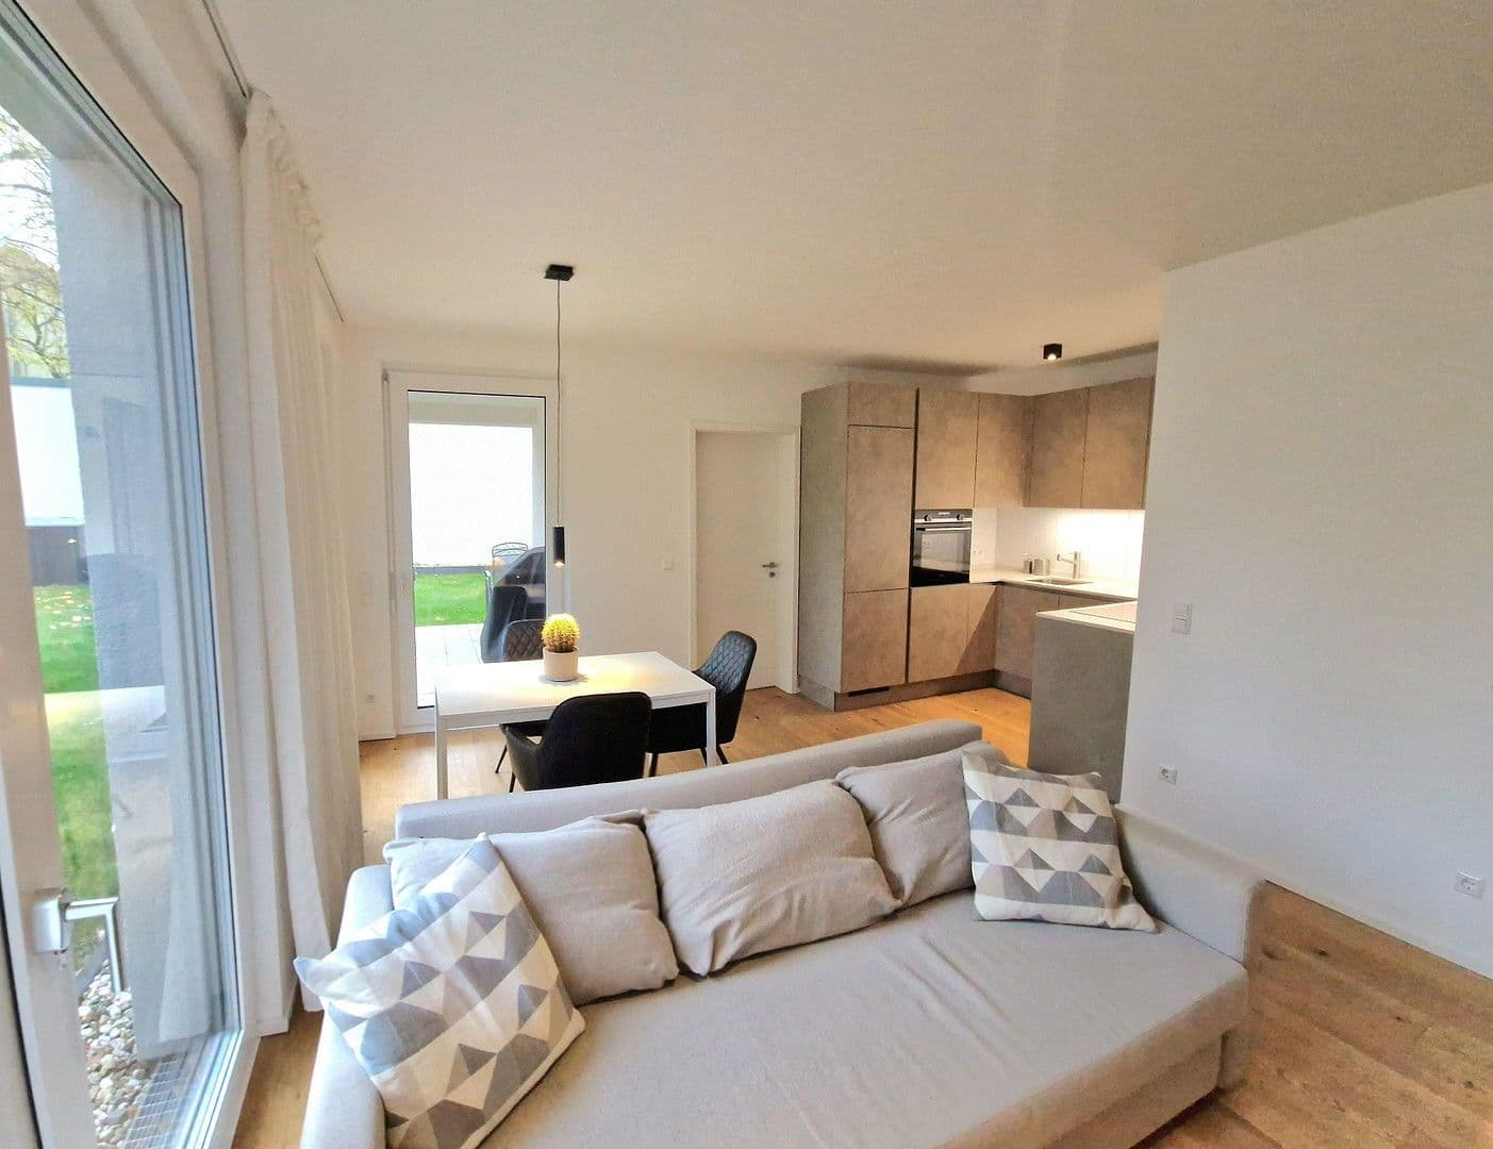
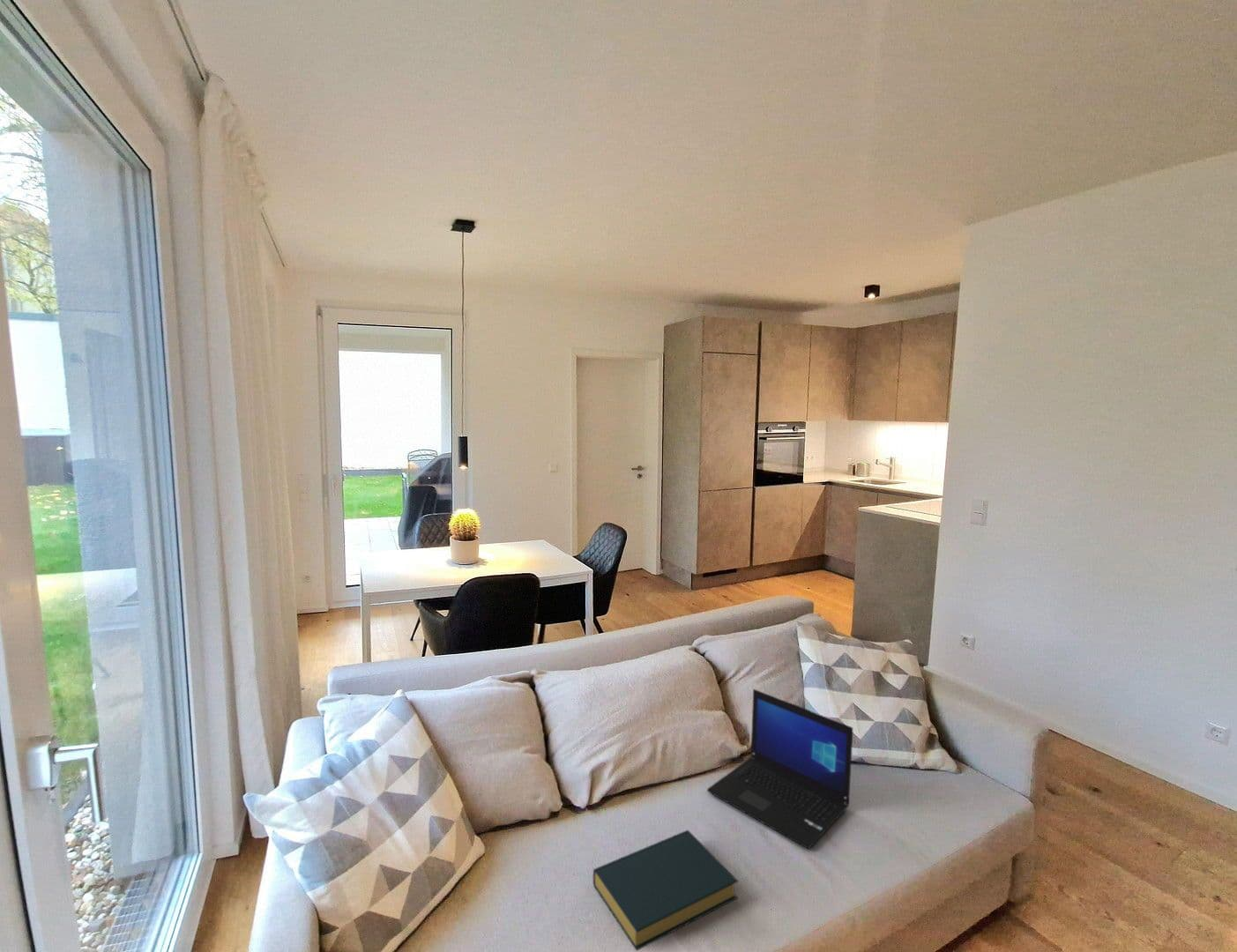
+ laptop (779, 760)
+ hardback book (664, 882)
